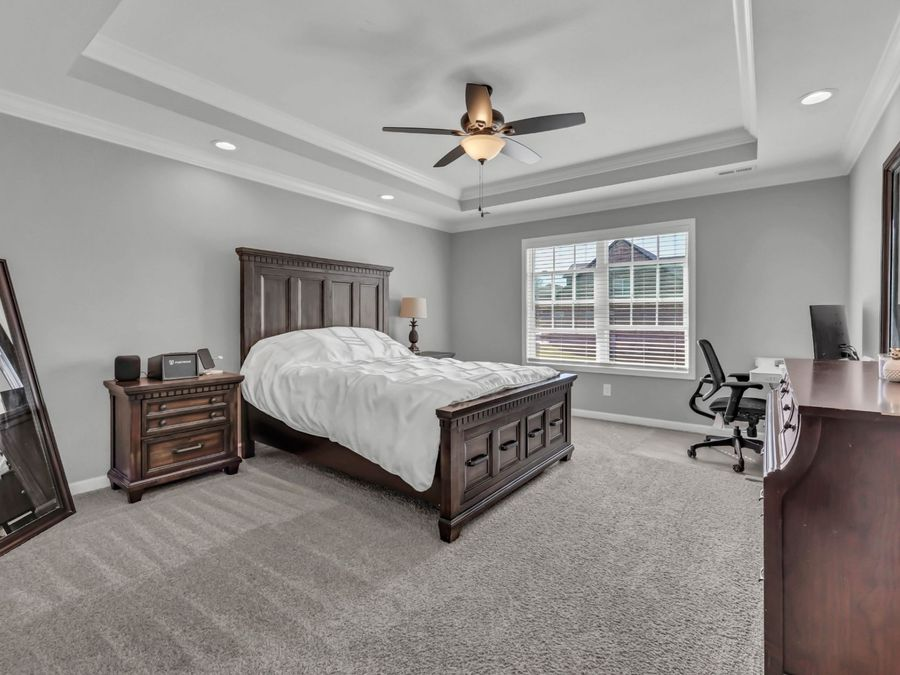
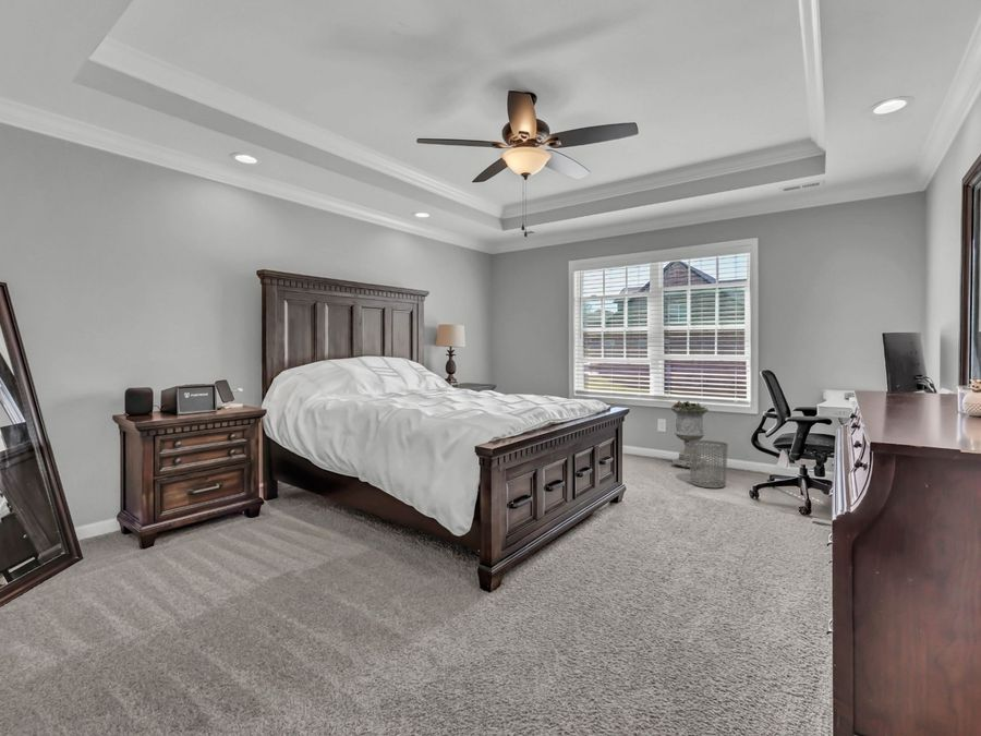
+ waste bin (707, 462)
+ planter (689, 433)
